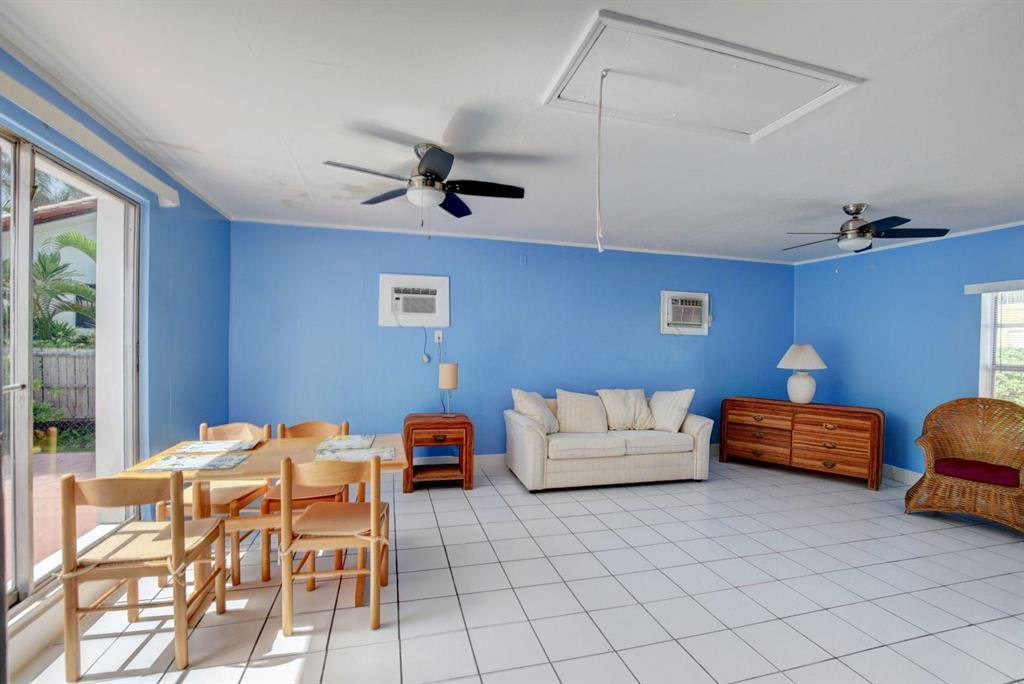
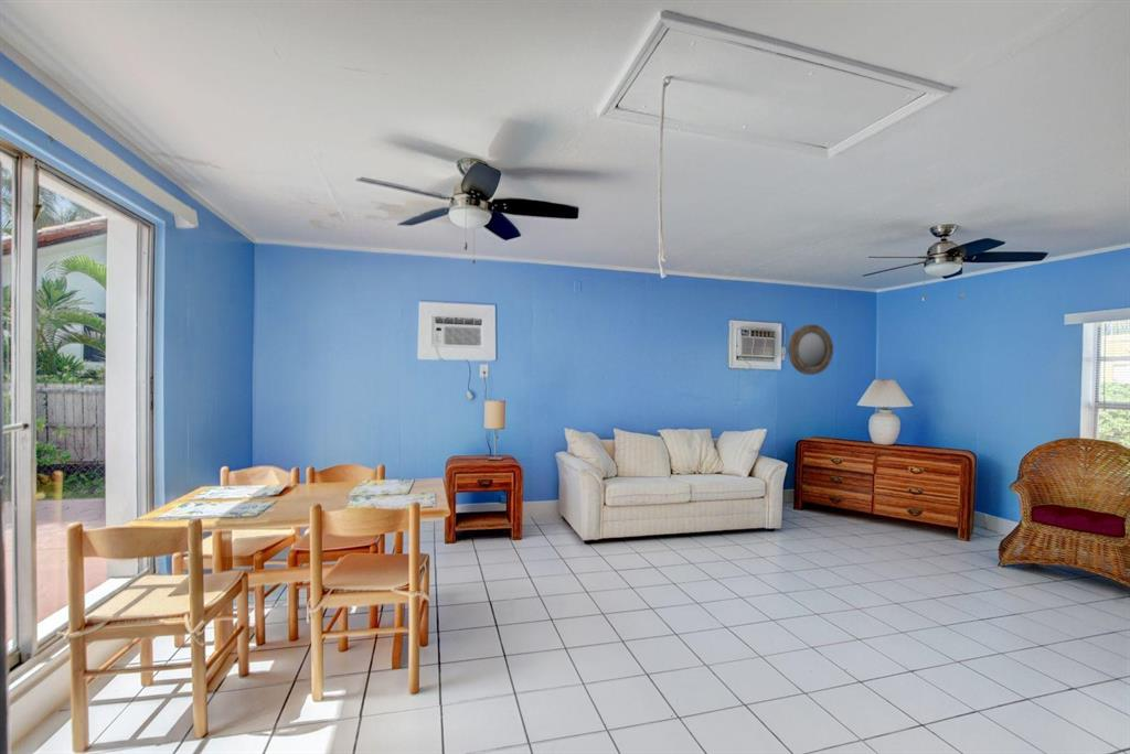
+ home mirror (810, 349)
